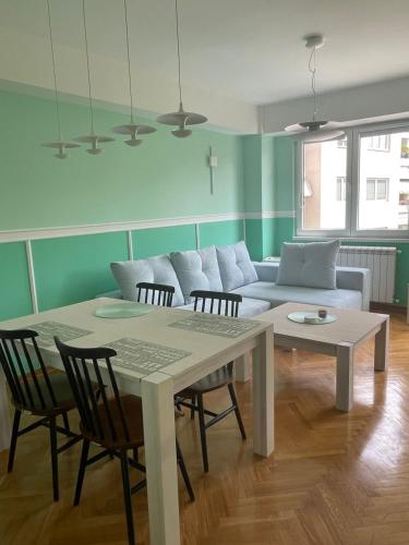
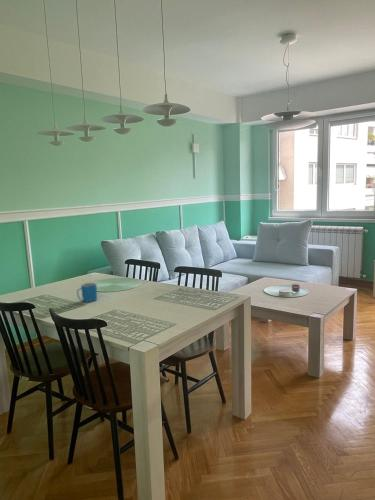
+ mug (86, 292)
